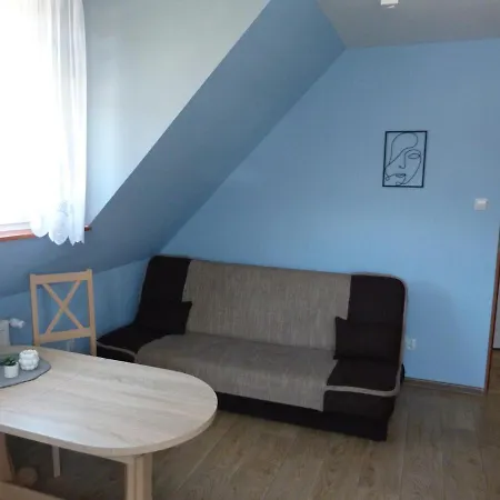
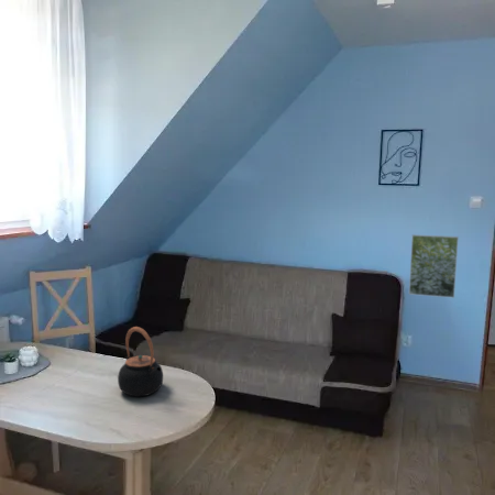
+ teapot (142, 360)
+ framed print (432, 265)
